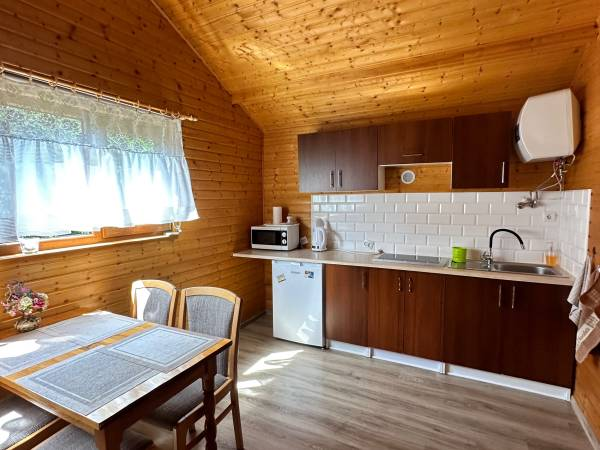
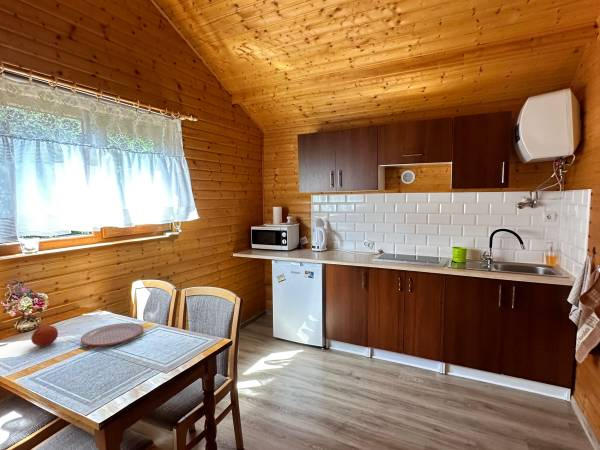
+ plate (113, 335)
+ fruit (44, 335)
